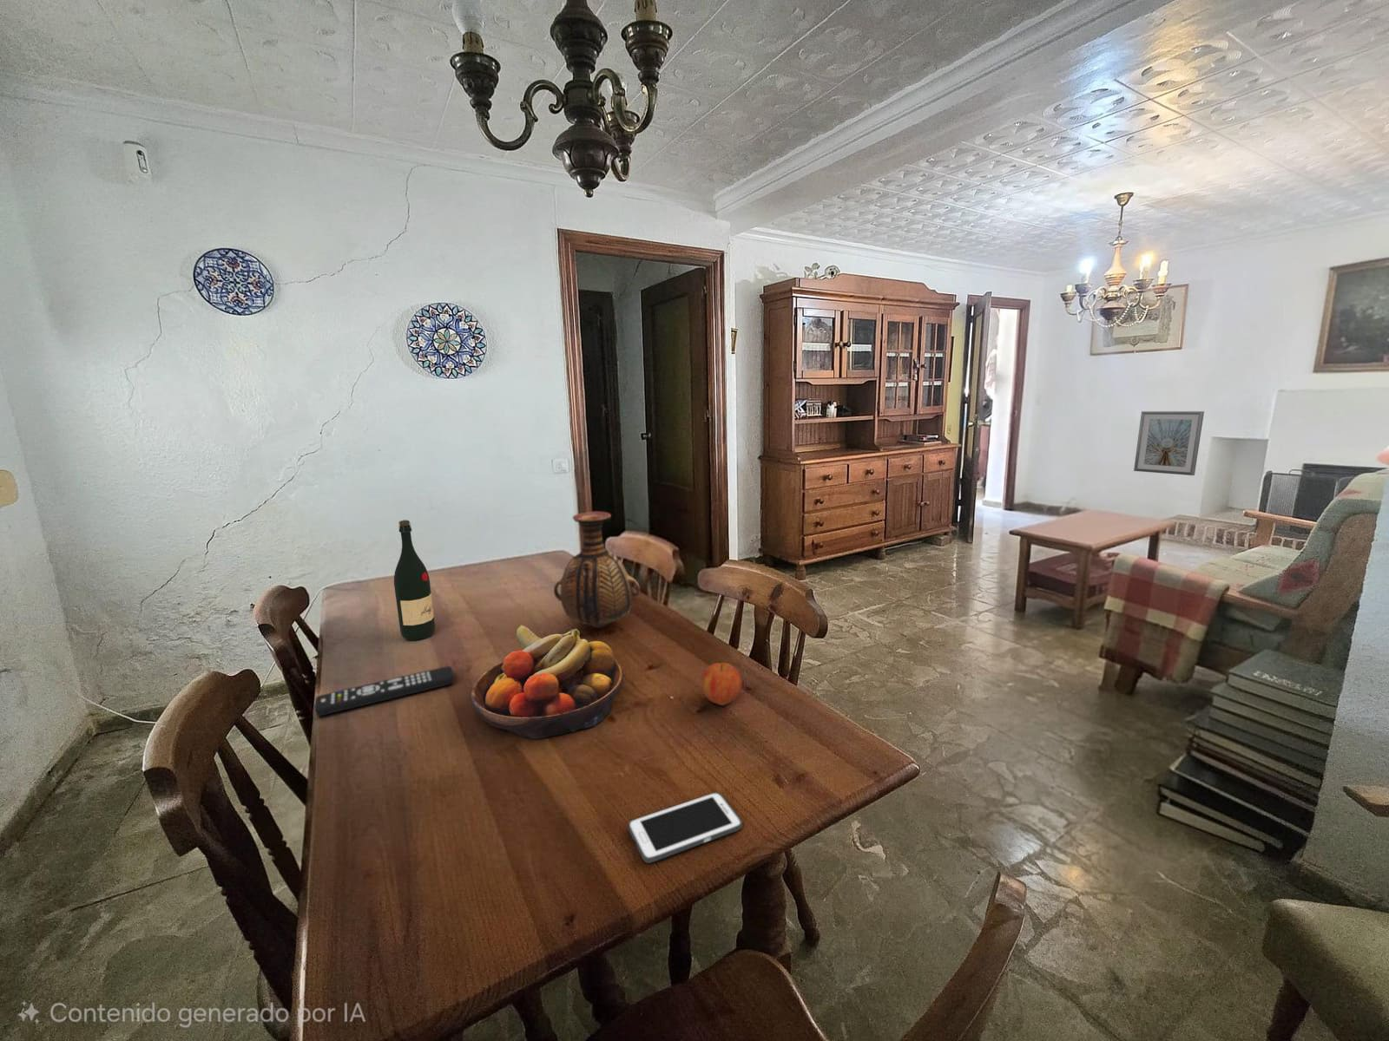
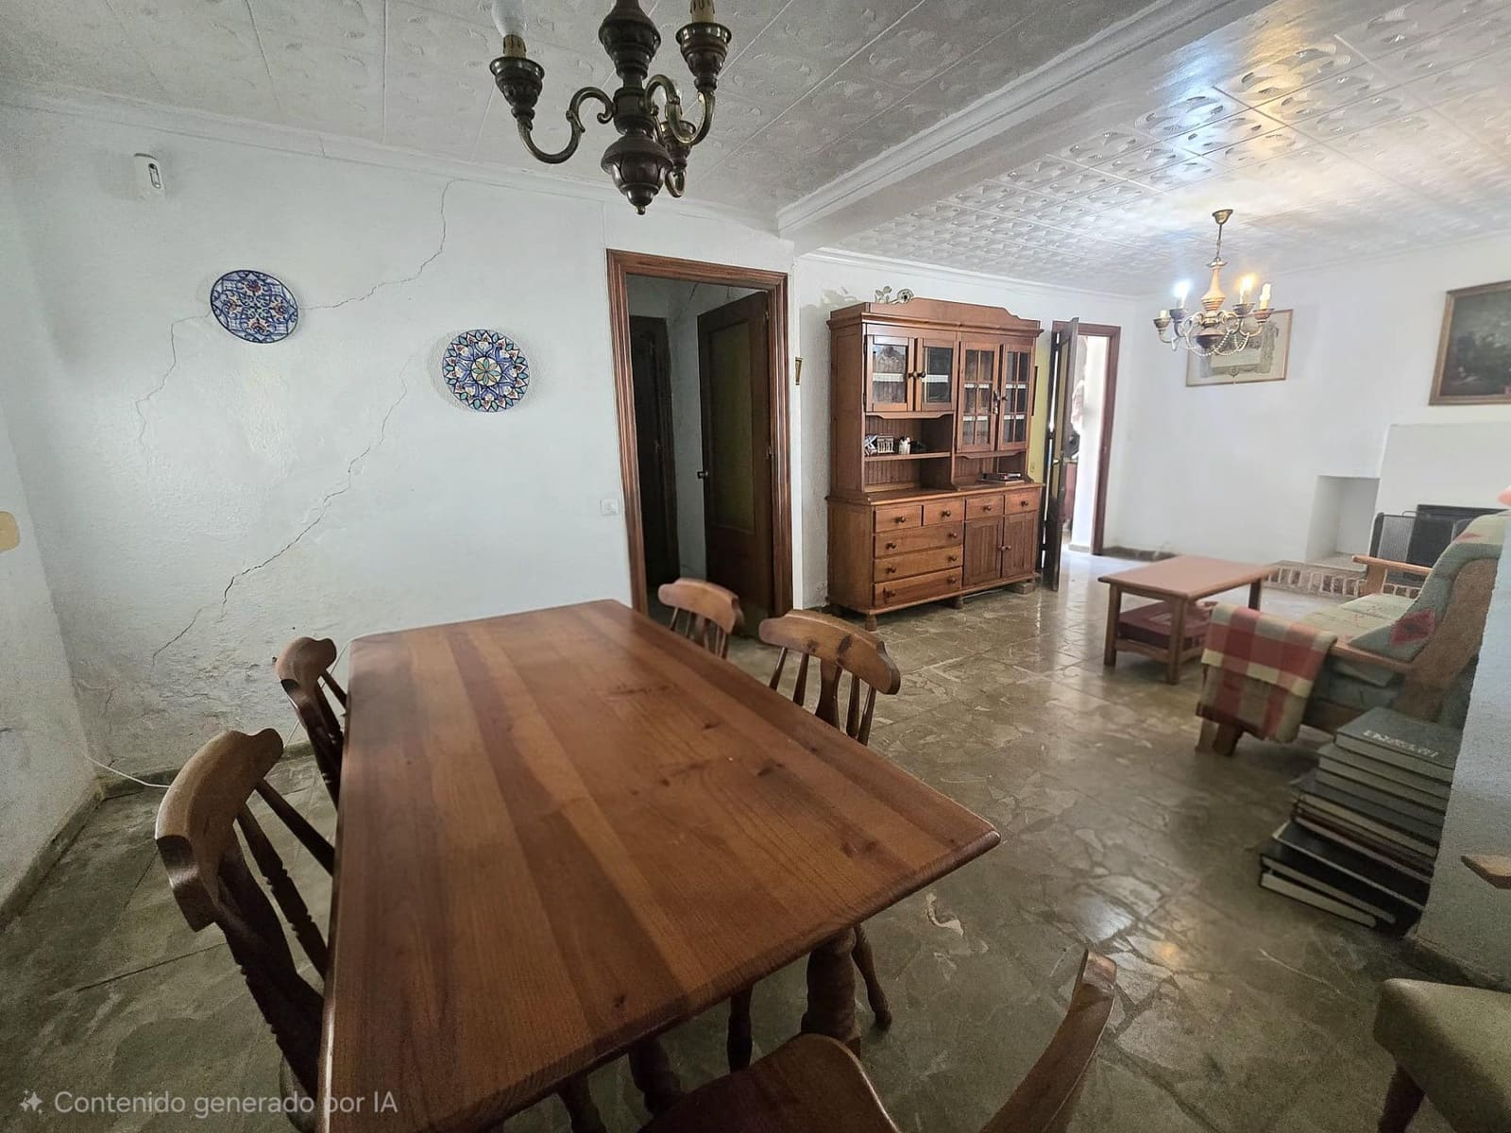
- apple (722, 682)
- cell phone (685, 824)
- wine bottle (411, 578)
- picture frame (1167, 443)
- vase (595, 572)
- fruit bowl (547, 672)
- remote control (387, 690)
